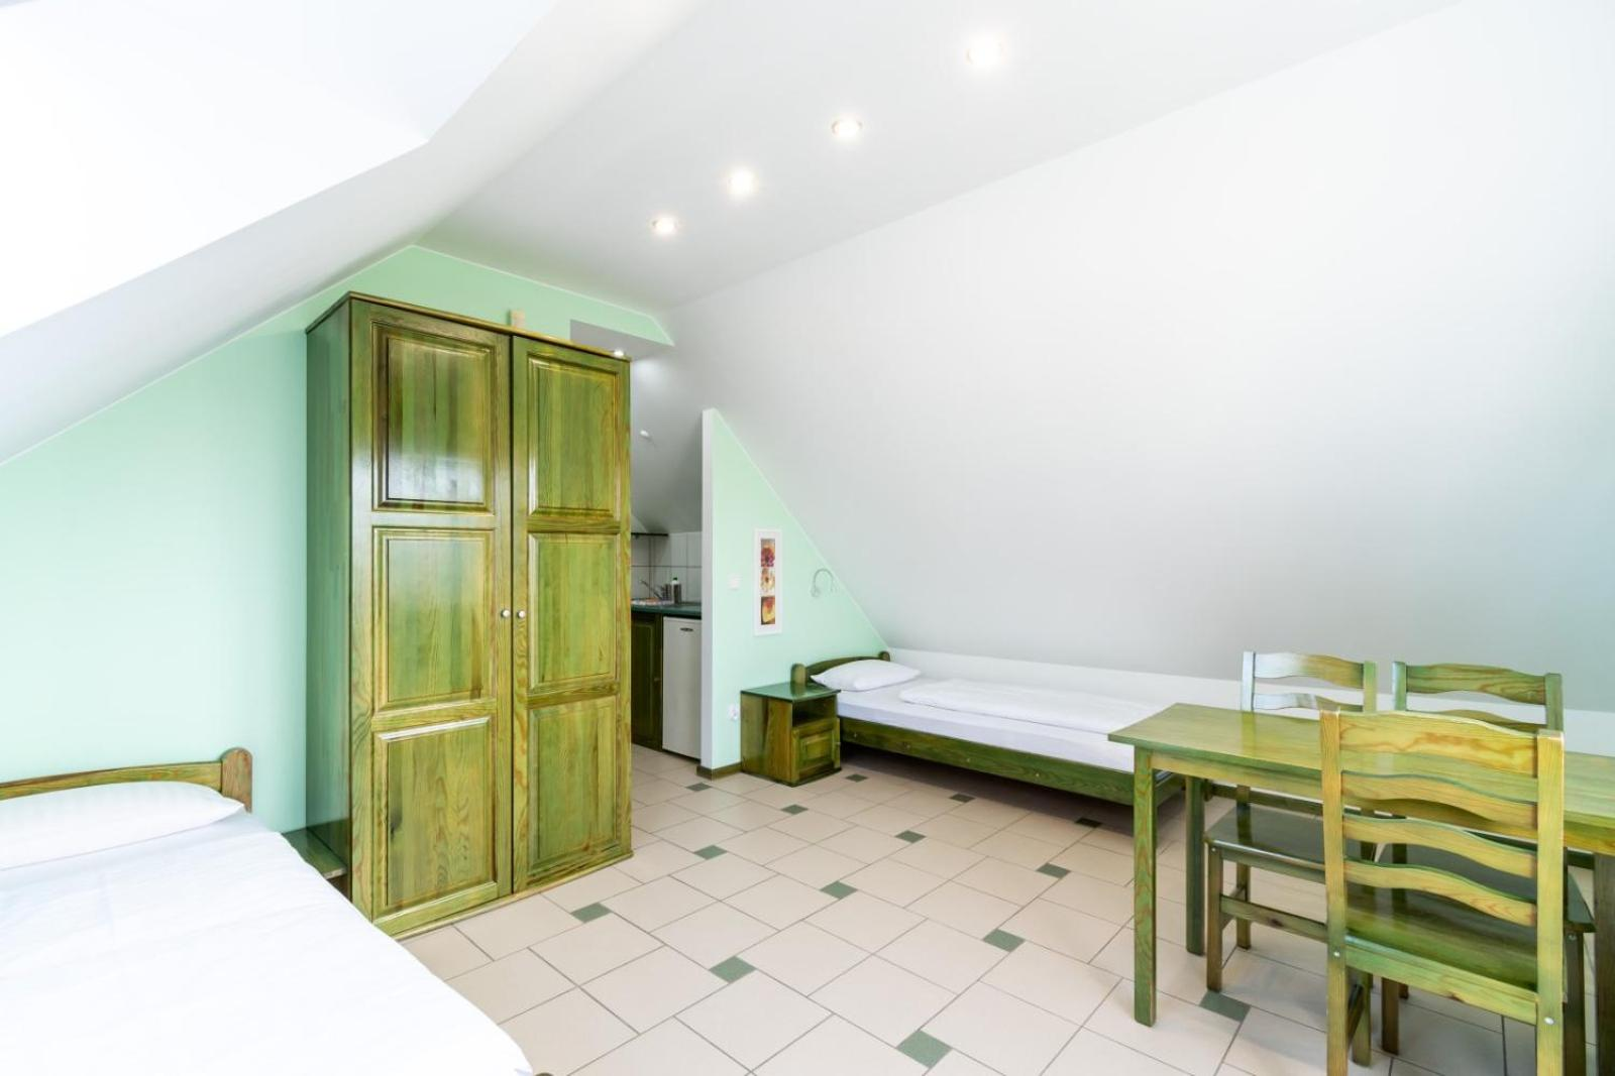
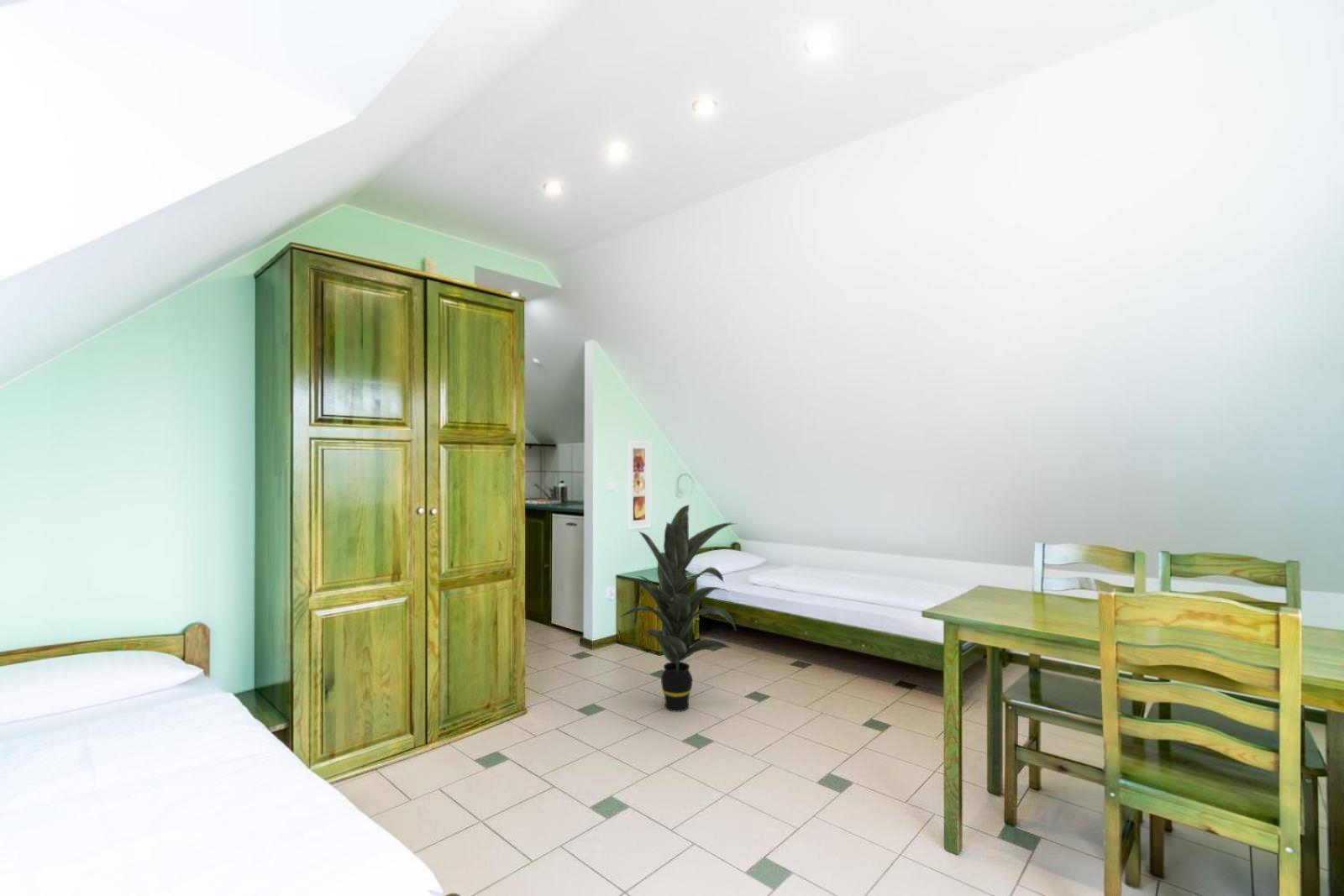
+ indoor plant (684, 605)
